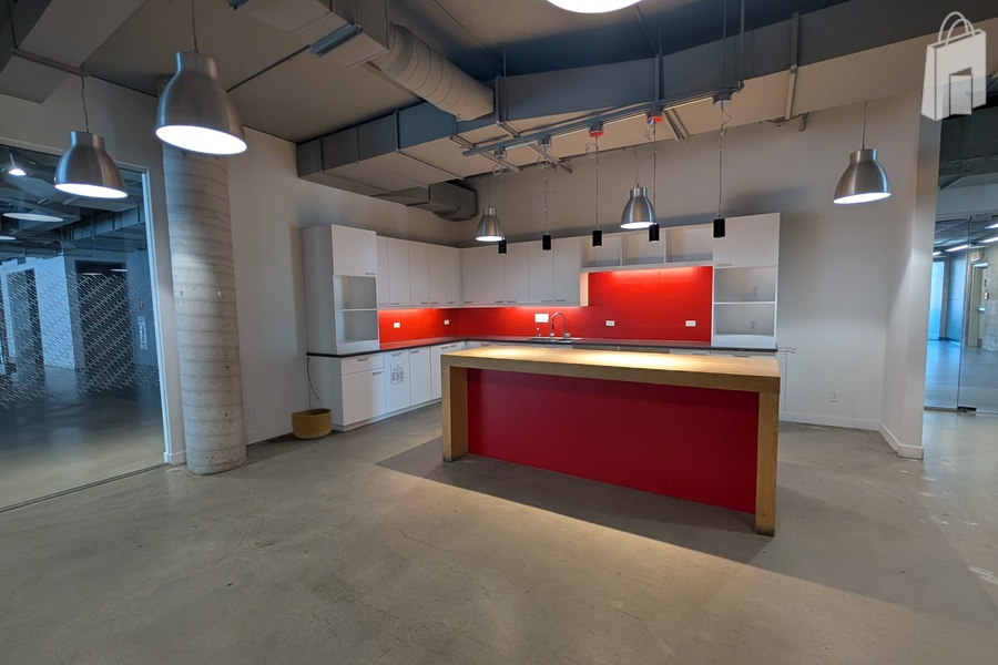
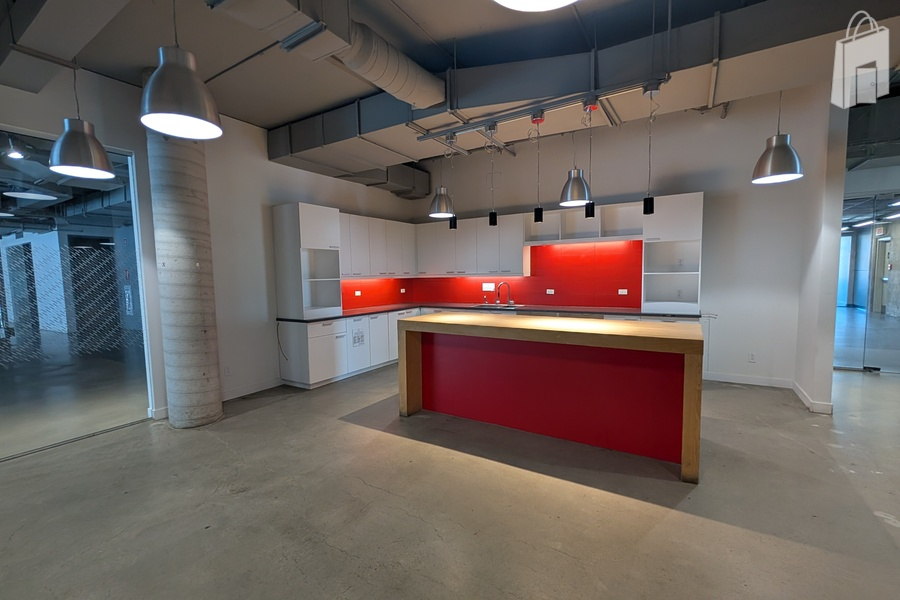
- basket (313, 422)
